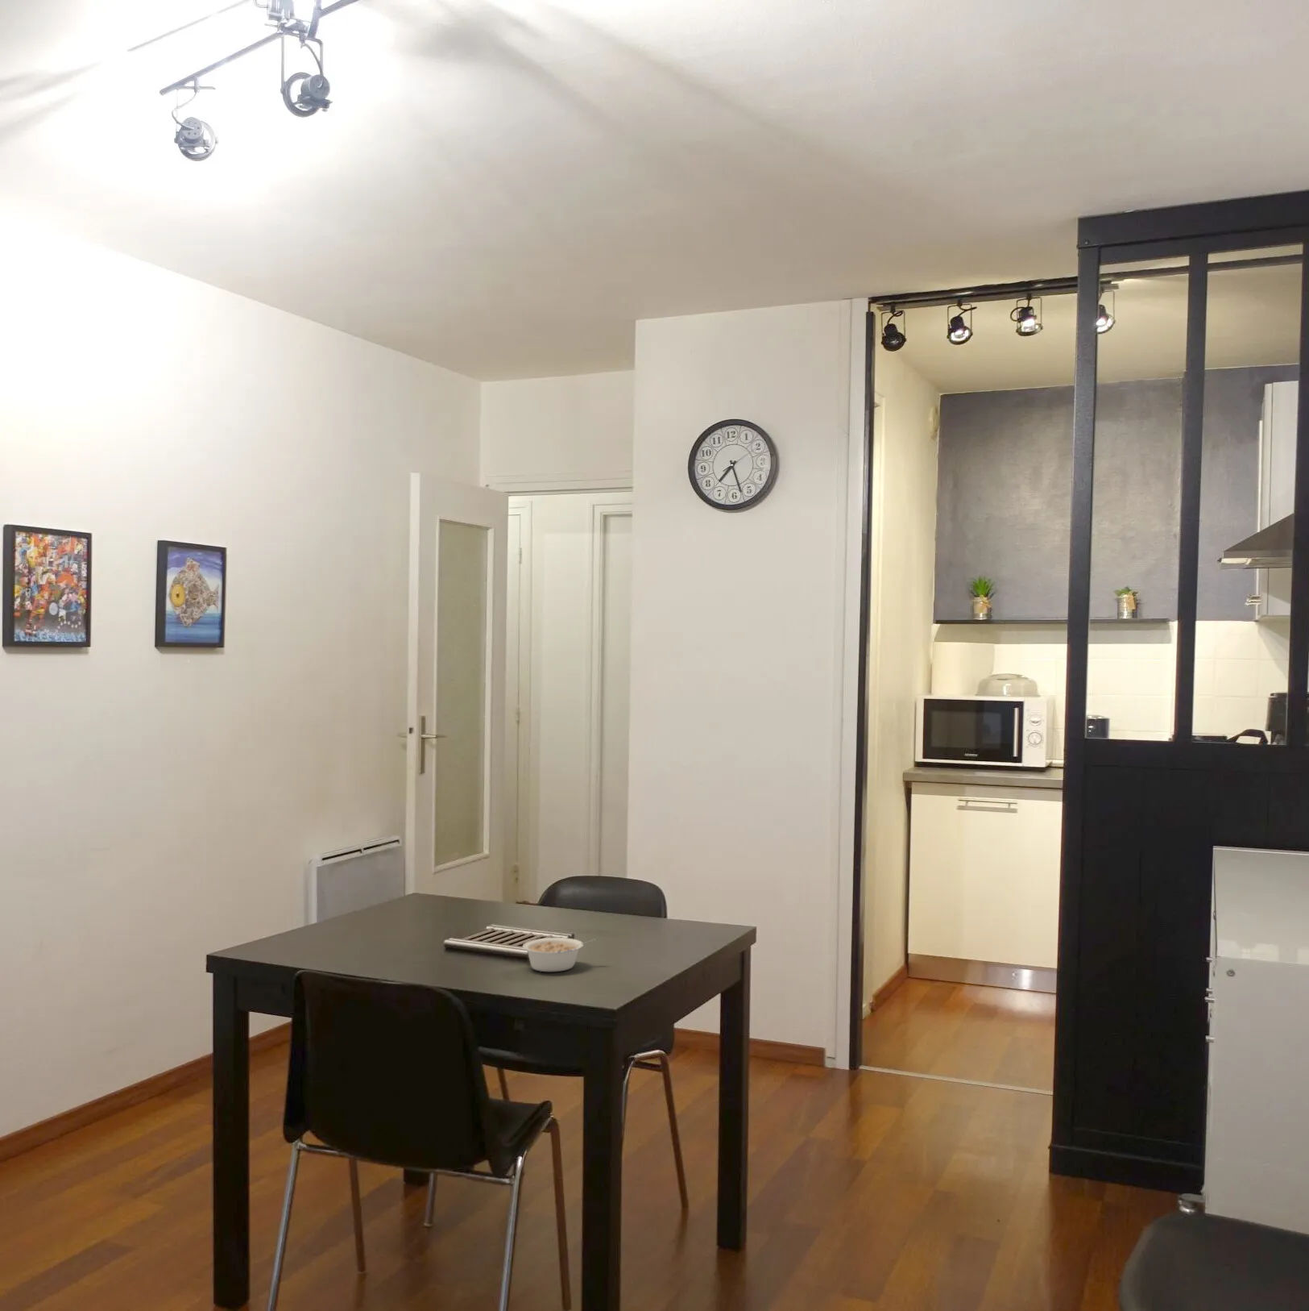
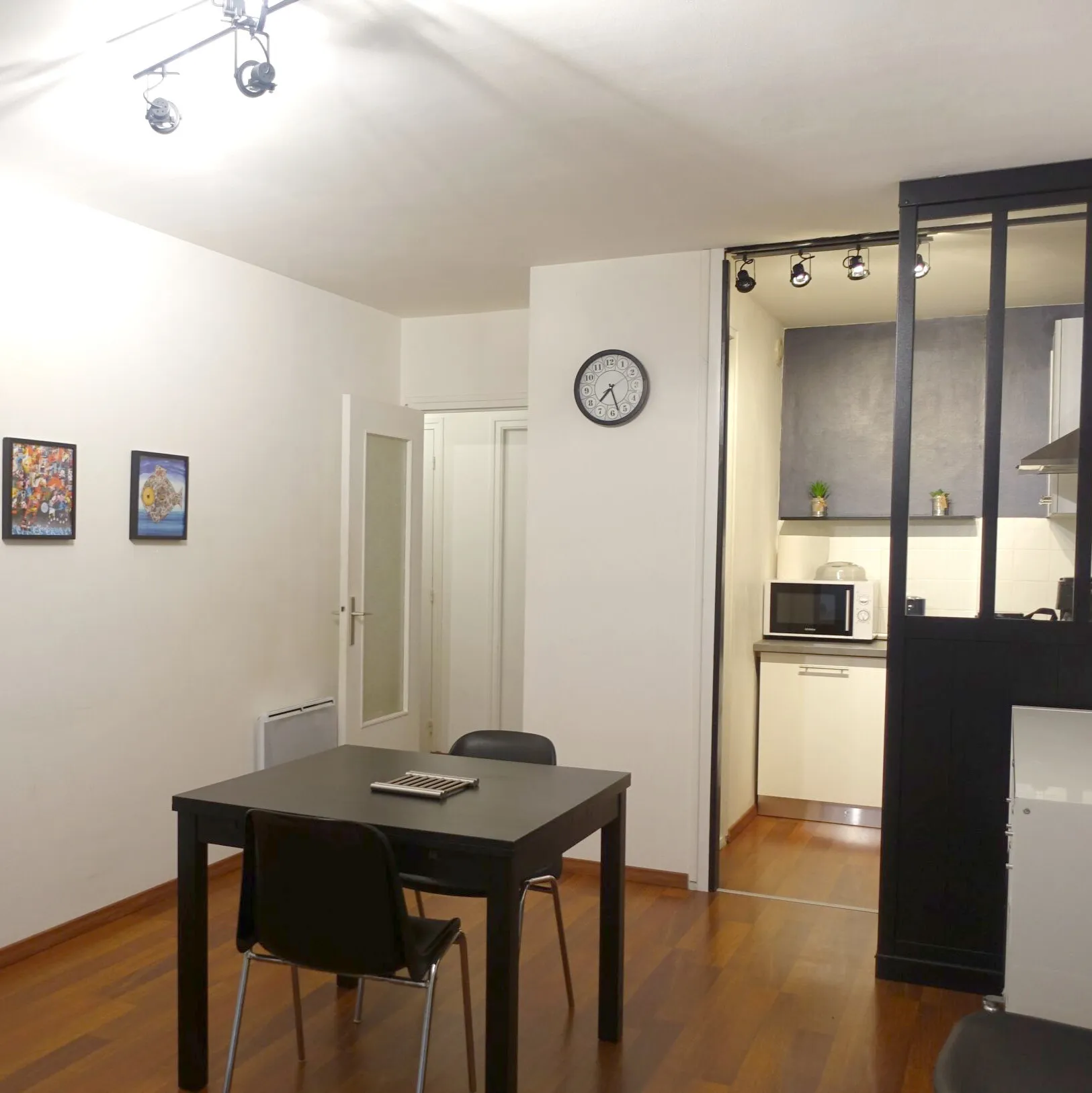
- legume (554, 954)
